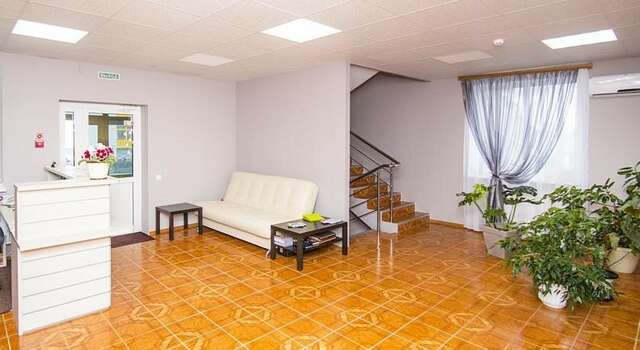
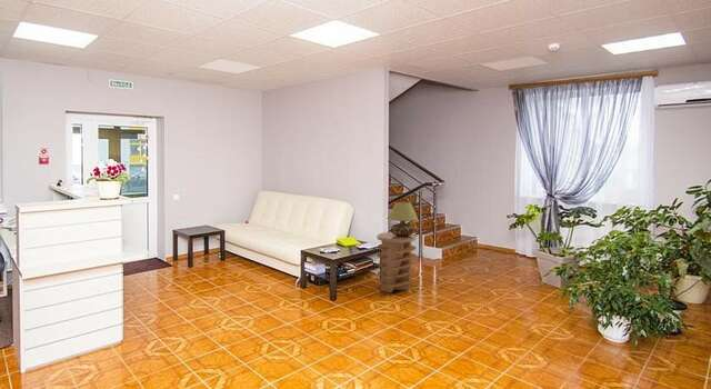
+ side table (395, 262)
+ table lamp (402, 219)
